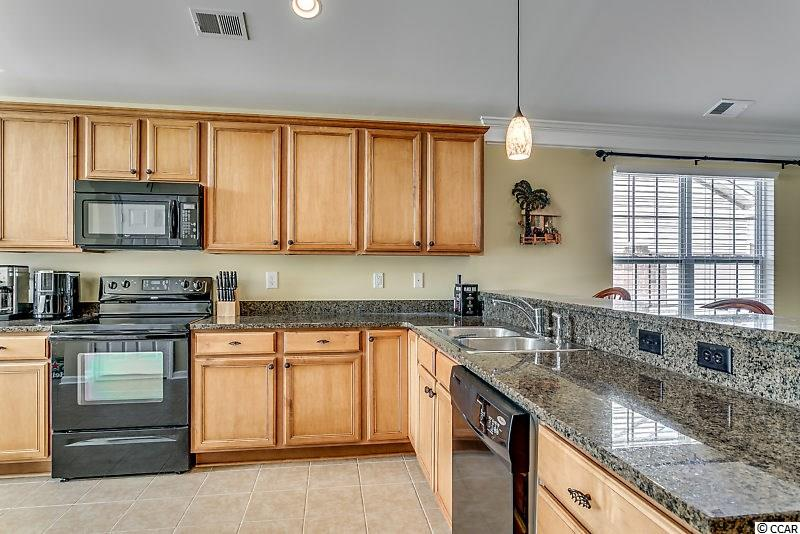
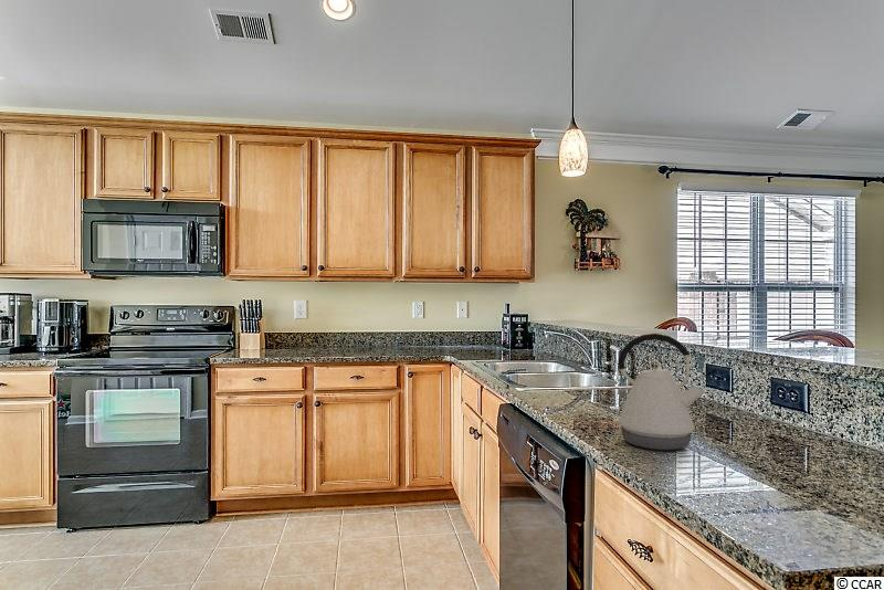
+ kettle (657, 388)
